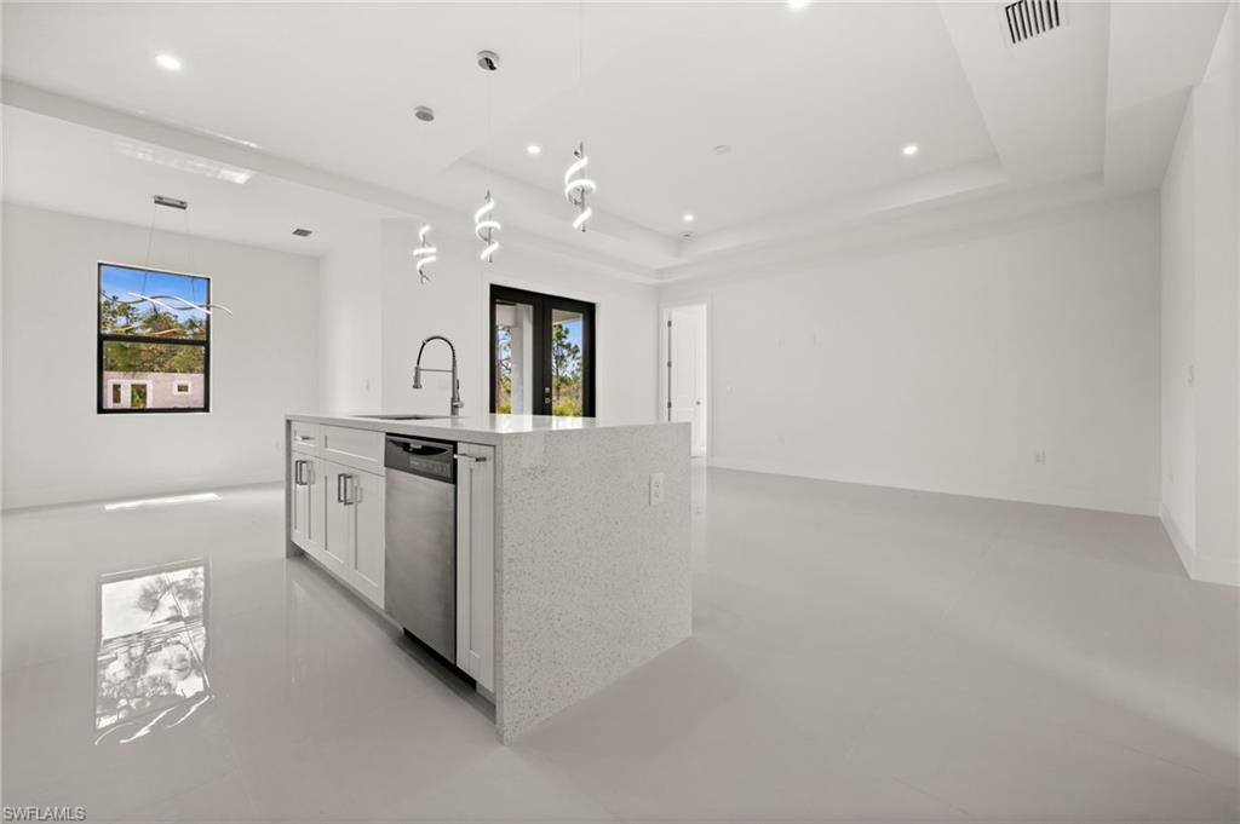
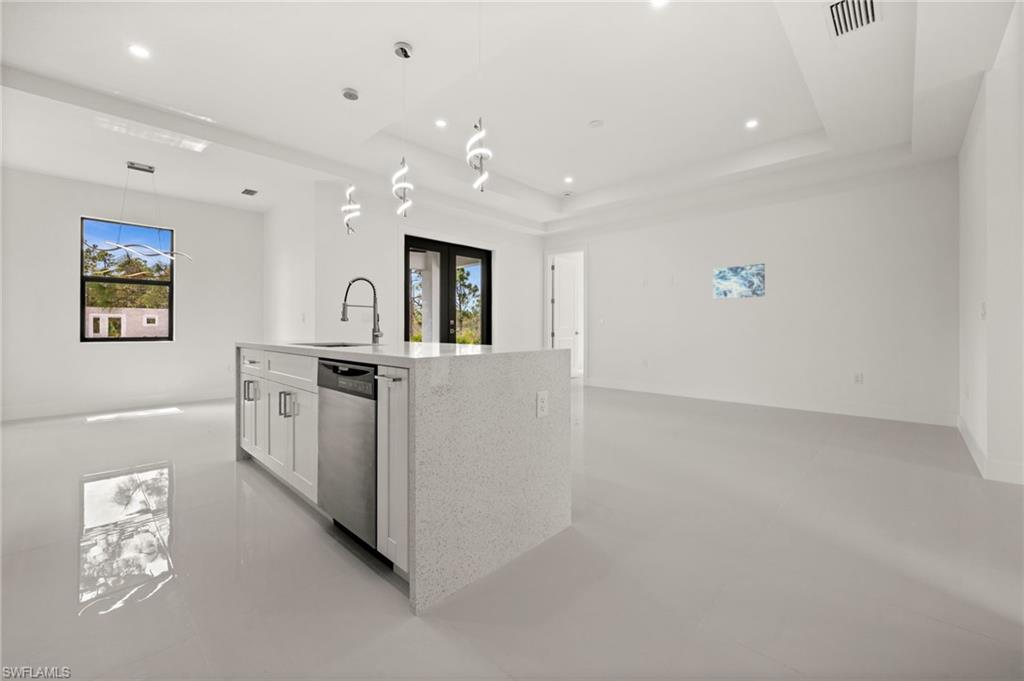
+ wall art (738, 282)
